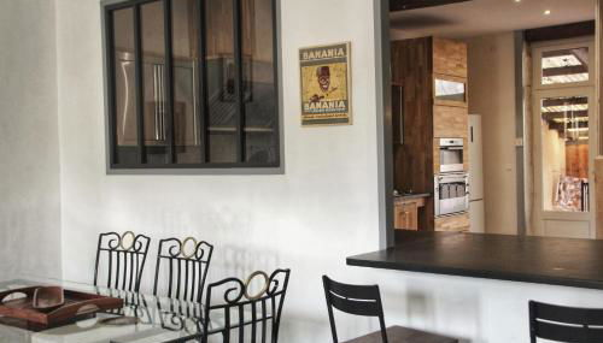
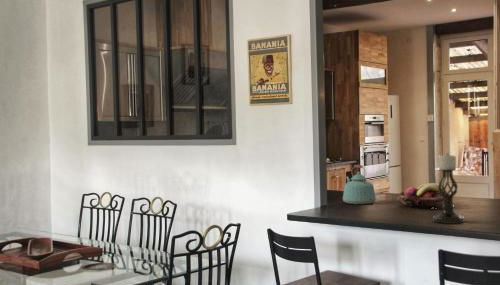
+ kettle (357, 183)
+ fruit basket (423, 194)
+ candle holder (448, 186)
